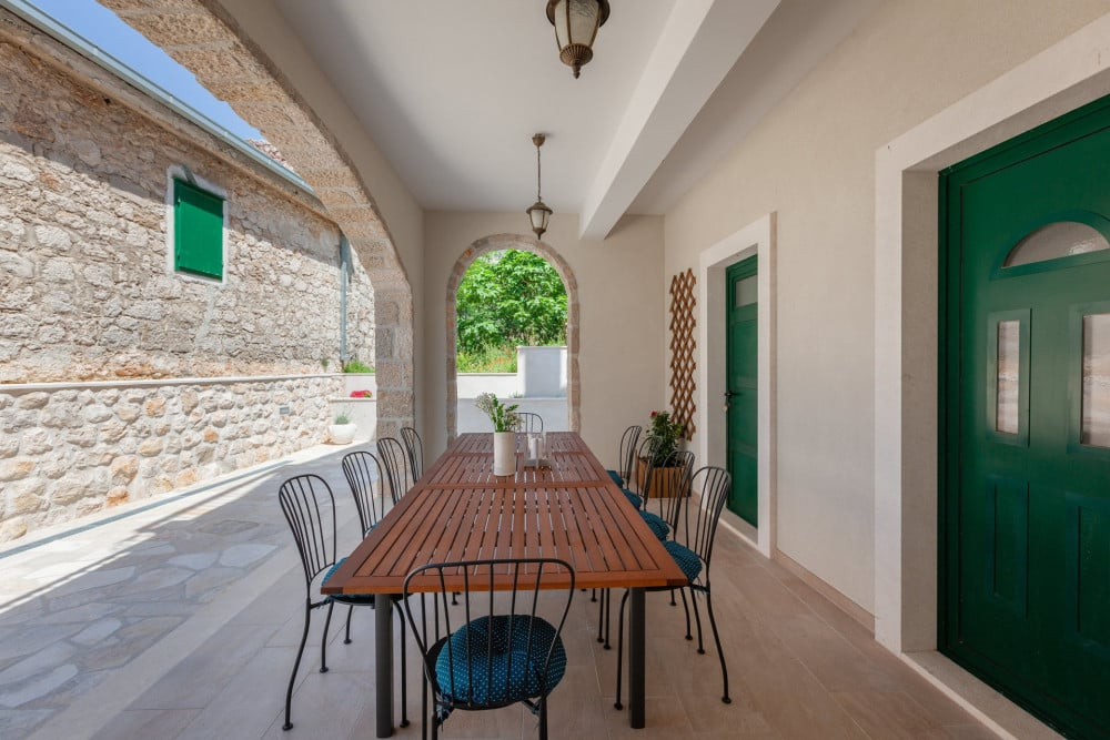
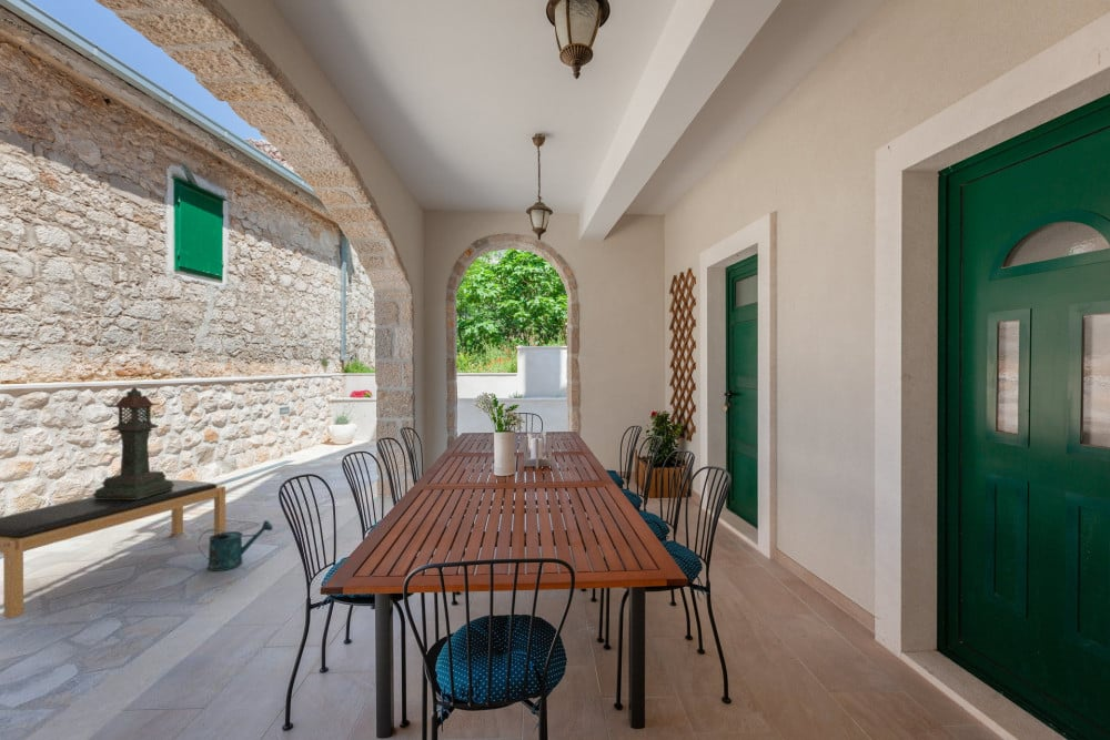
+ watering can (236, 544)
+ lantern (134, 439)
+ bench (108, 527)
